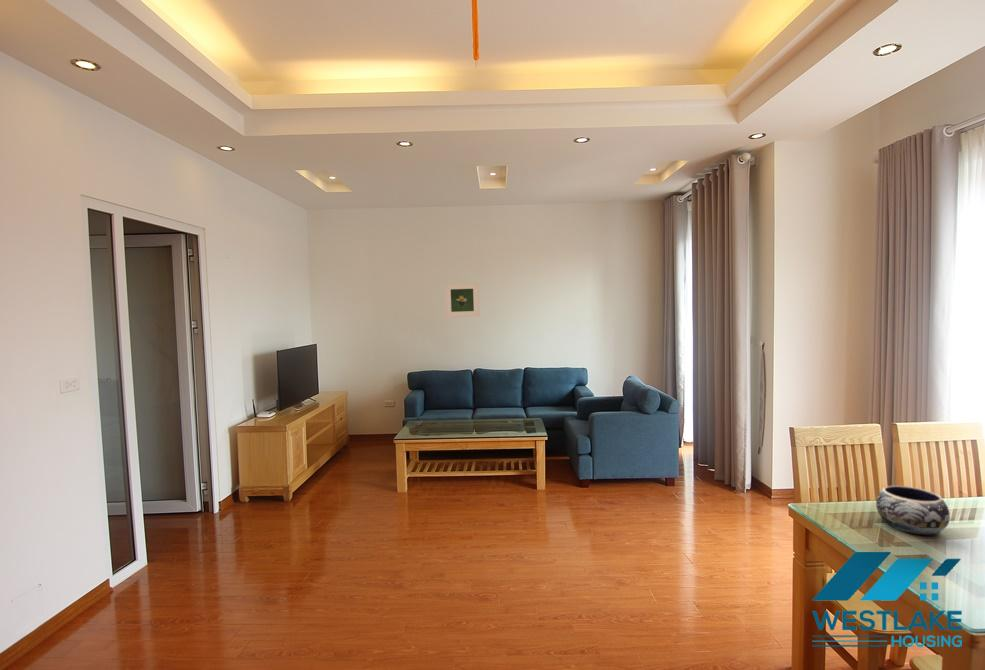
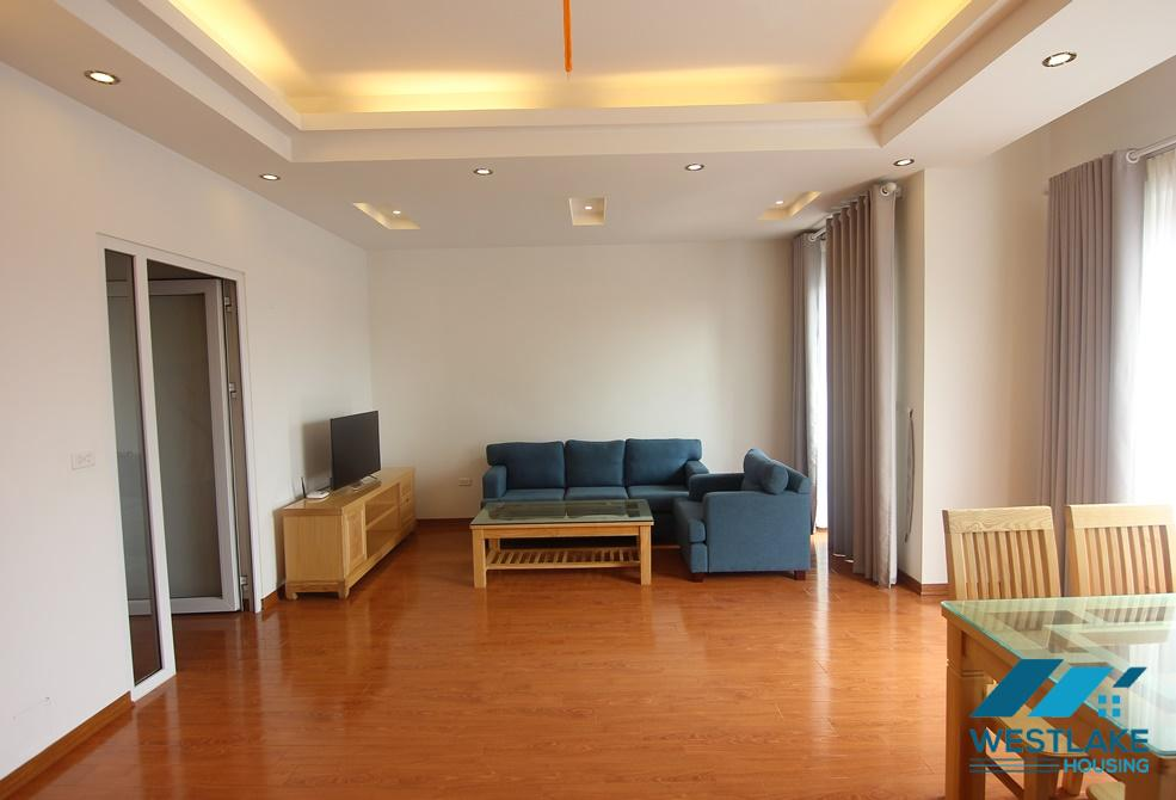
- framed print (462, 300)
- decorative bowl (911, 509)
